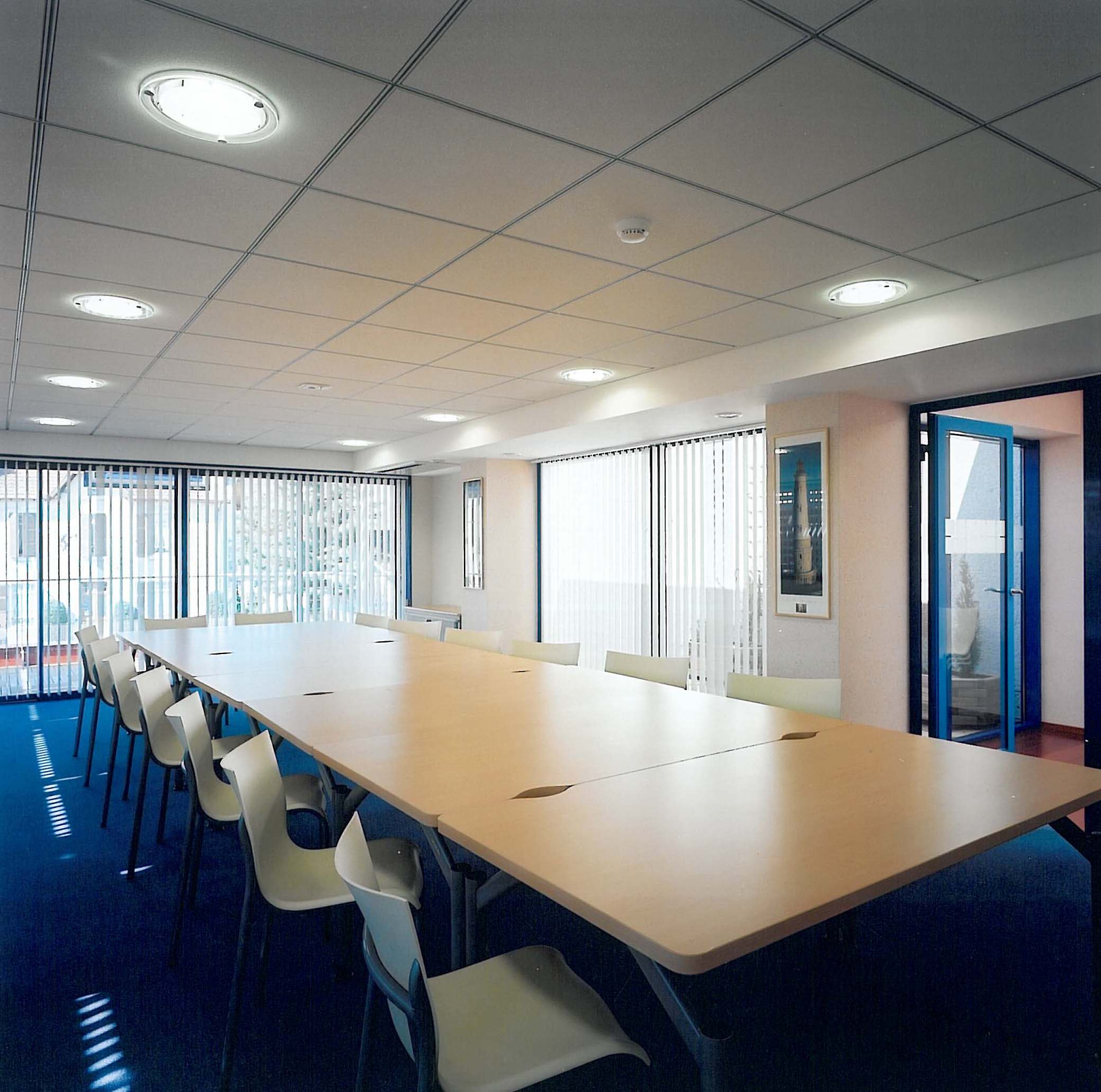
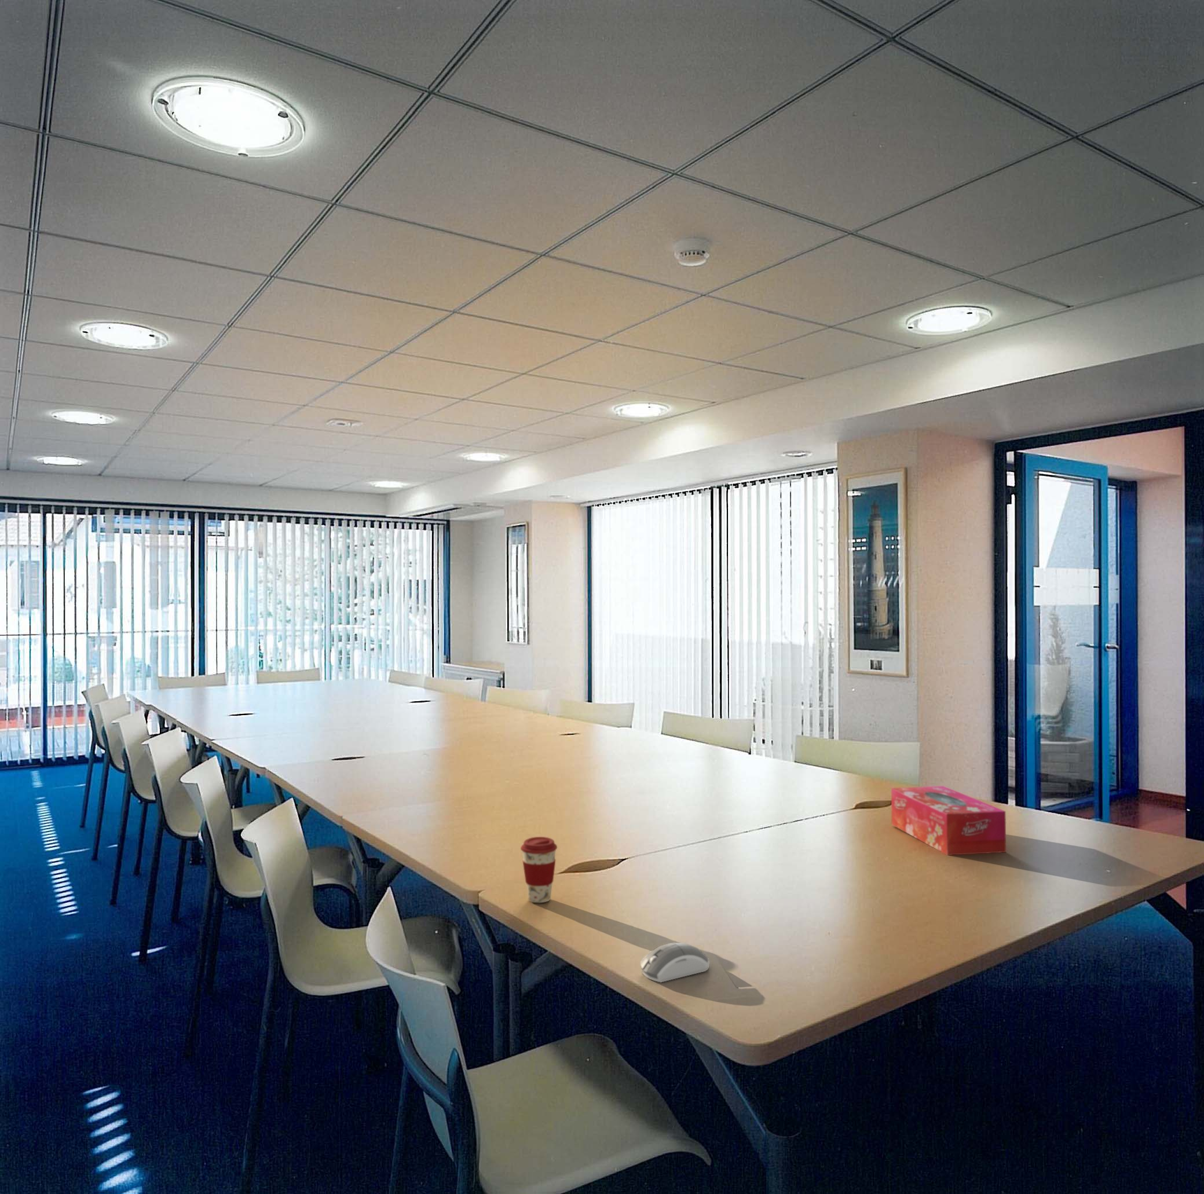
+ tissue box (945, 818)
+ coffee cup (539, 869)
+ computer mouse (676, 957)
